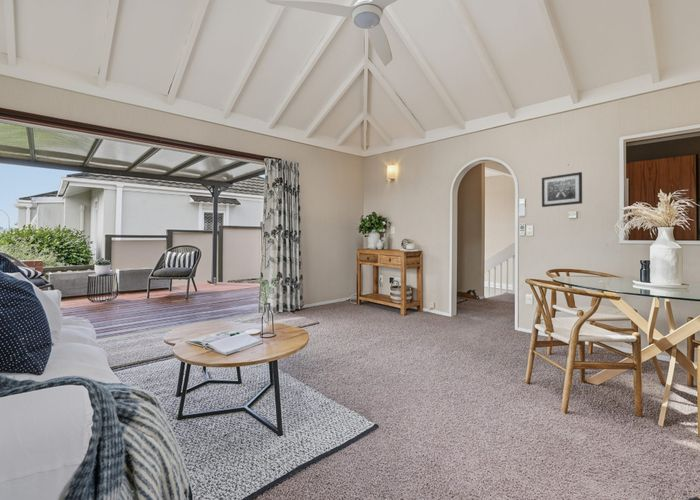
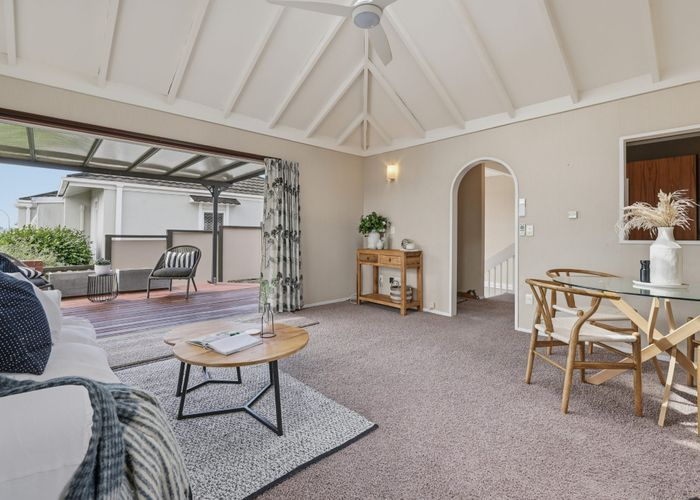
- wall art (561, 190)
